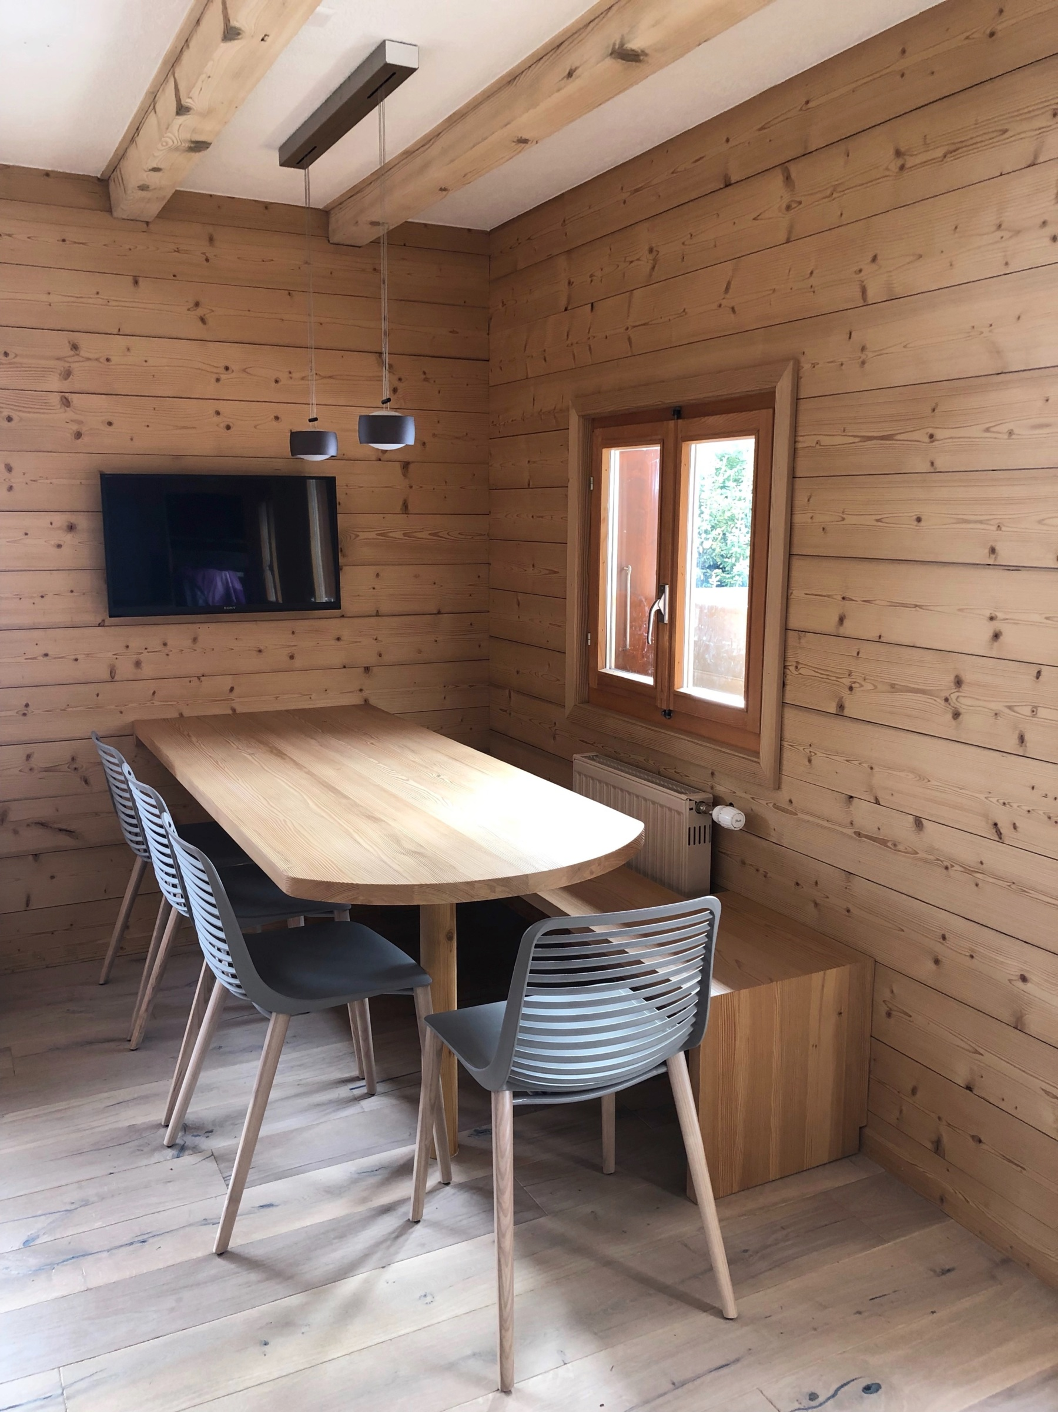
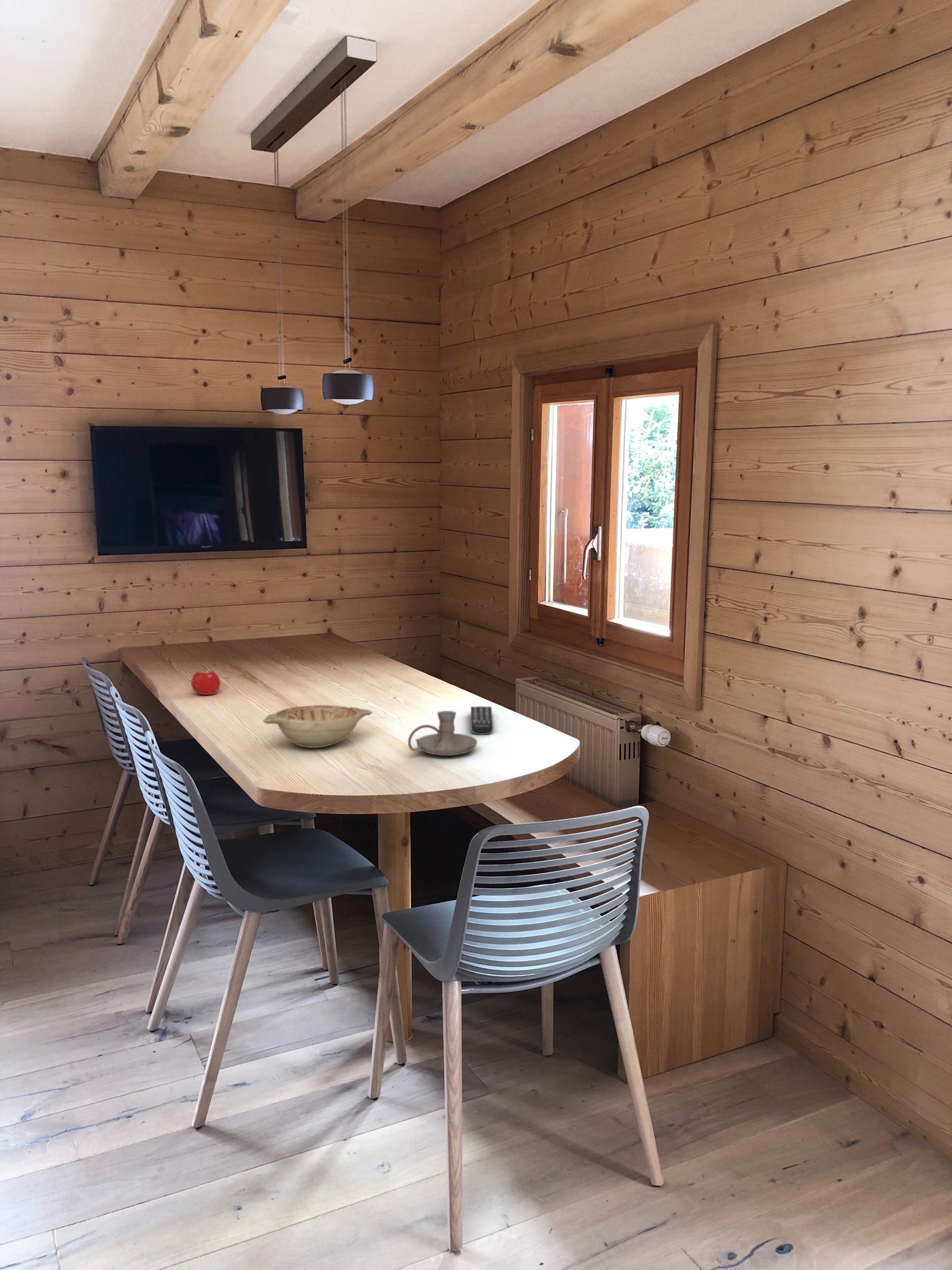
+ fruit (206, 681)
+ decorative bowl (318, 727)
+ remote control (481, 719)
+ candle holder (441, 733)
